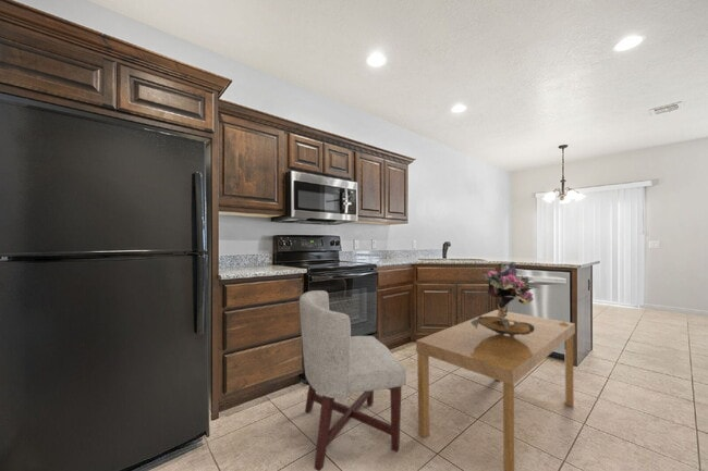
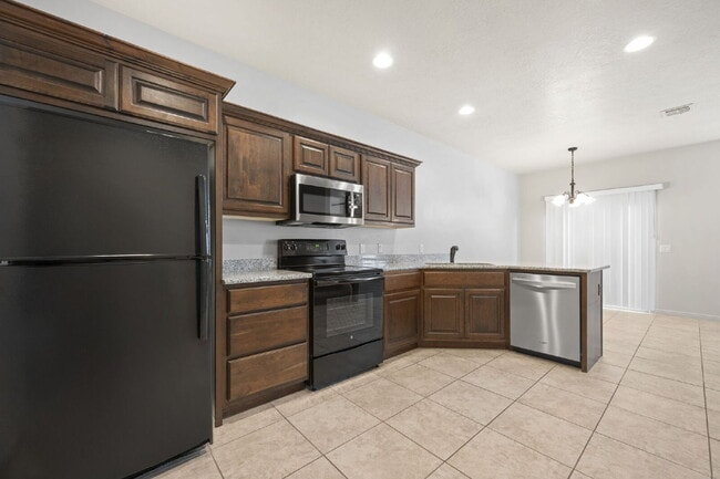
- chair (346, 362)
- dining table (502, 374)
- bouquet (504, 300)
